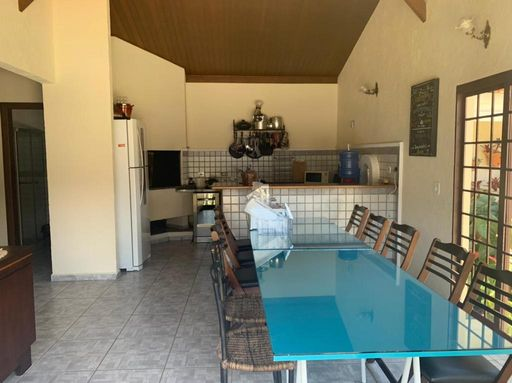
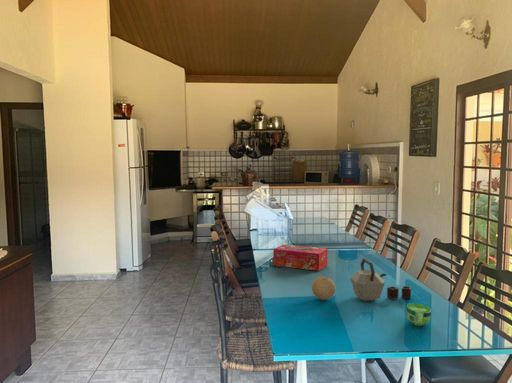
+ fruit (323, 288)
+ tissue box (300, 256)
+ kettle (382, 279)
+ cup (419, 316)
